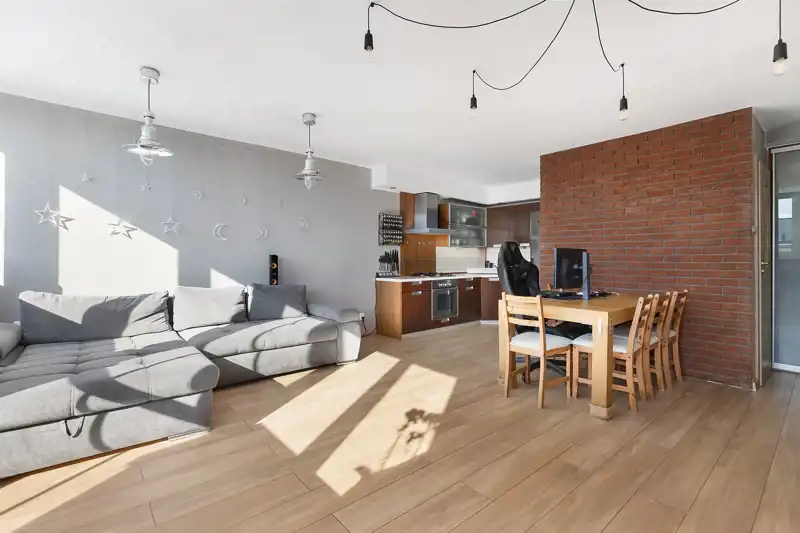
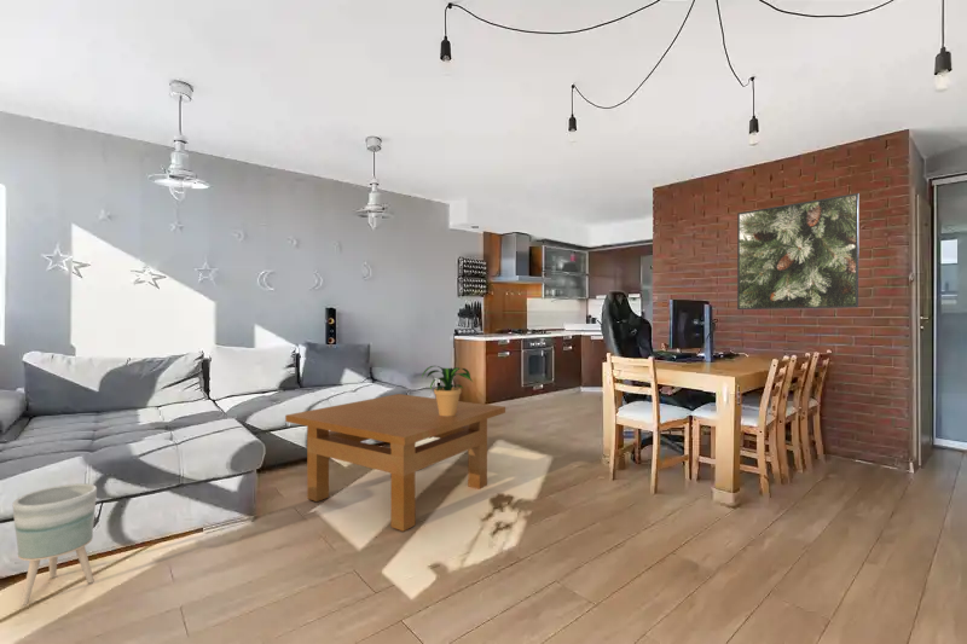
+ potted plant (447, 389)
+ planter (56, 540)
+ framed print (792, 256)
+ table (400, 451)
